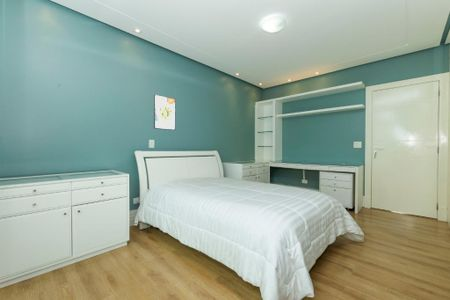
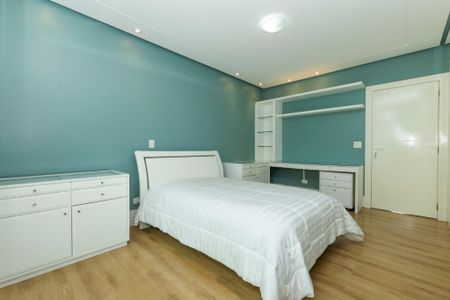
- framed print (165, 113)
